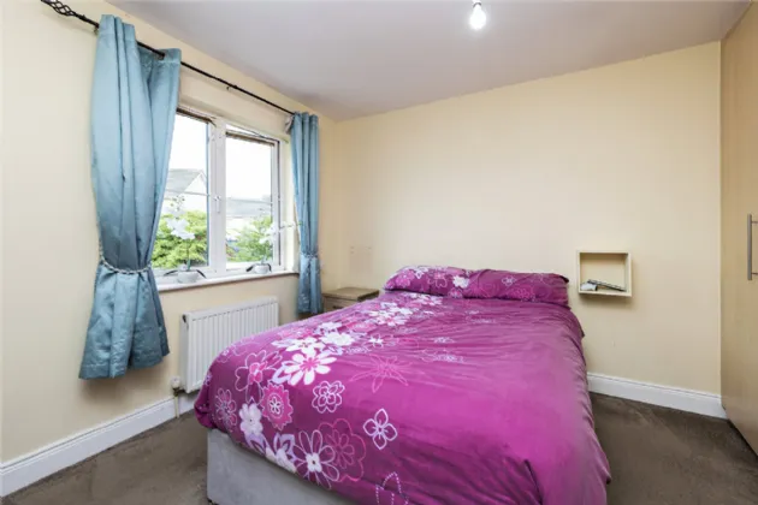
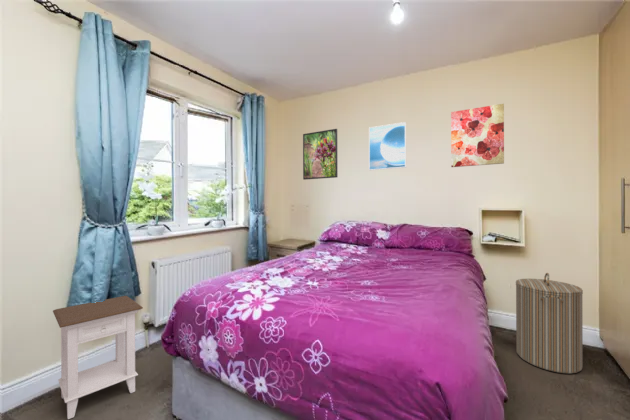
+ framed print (319, 155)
+ wall art (476, 136)
+ nightstand (95, 339)
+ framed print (387, 146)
+ laundry hamper (547, 315)
